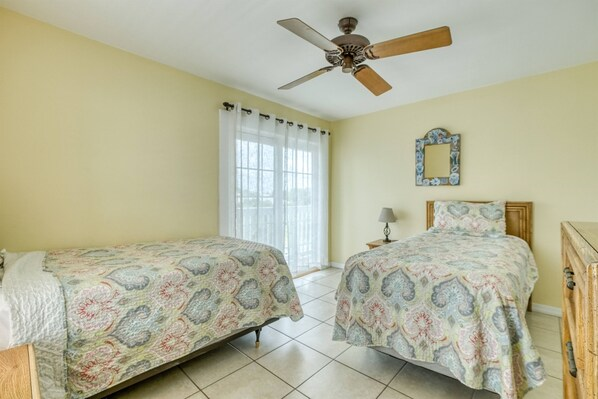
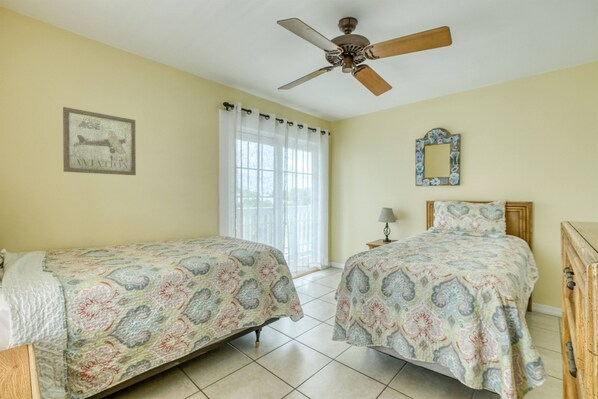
+ wall art (102, 143)
